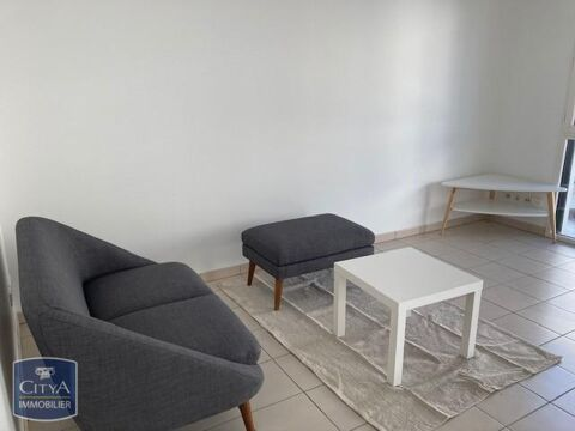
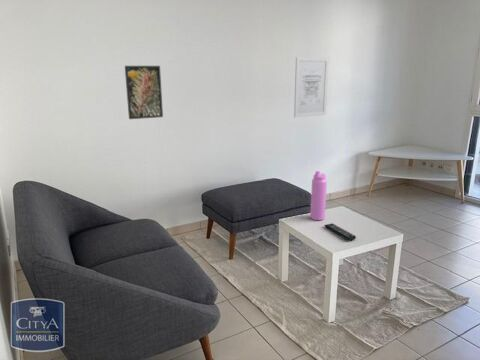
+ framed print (144, 92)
+ wall art (311, 87)
+ remote control (339, 231)
+ water bottle (318, 194)
